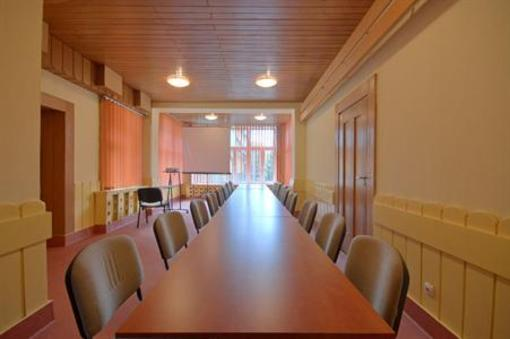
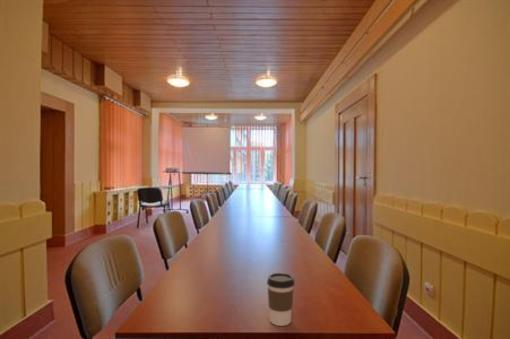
+ coffee cup (280, 299)
